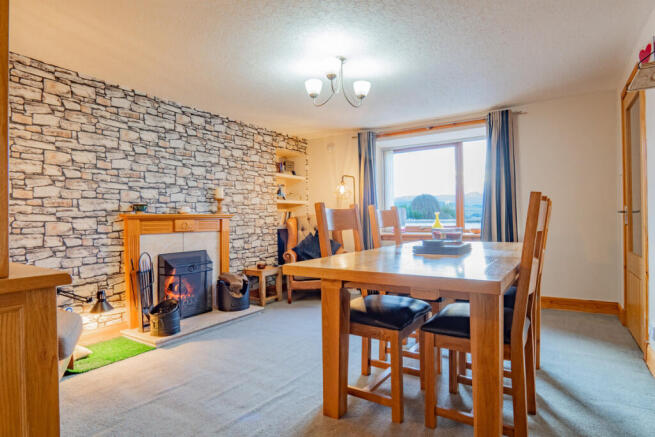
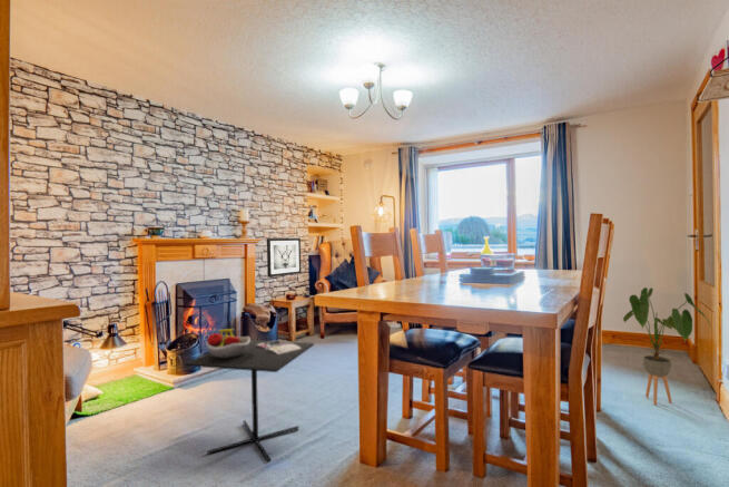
+ house plant (662, 349)
+ kitchen table (256, 383)
+ wall art (284, 256)
